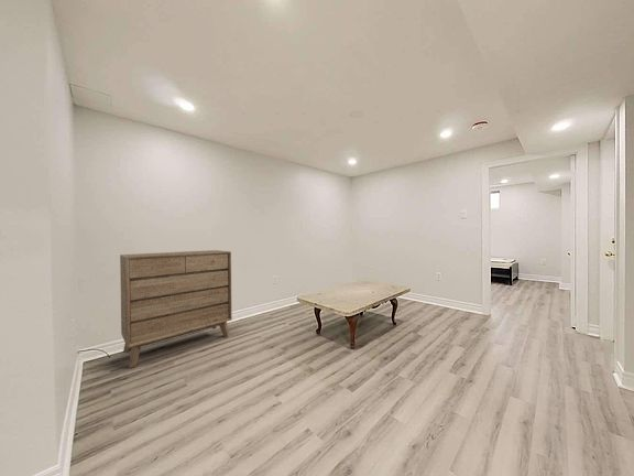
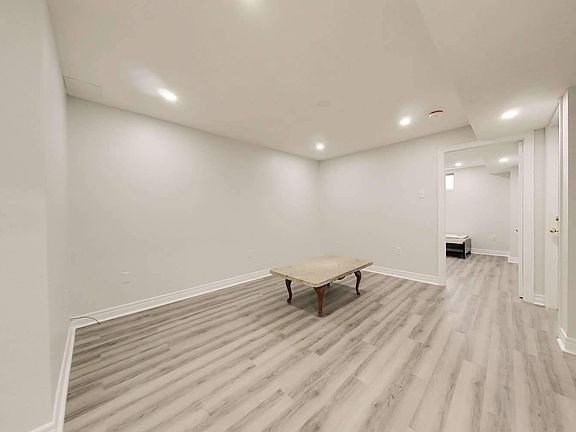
- dresser (179, 298)
